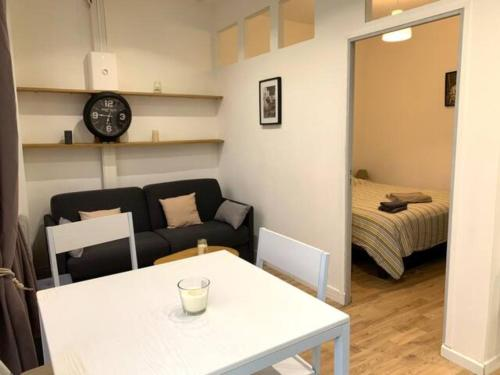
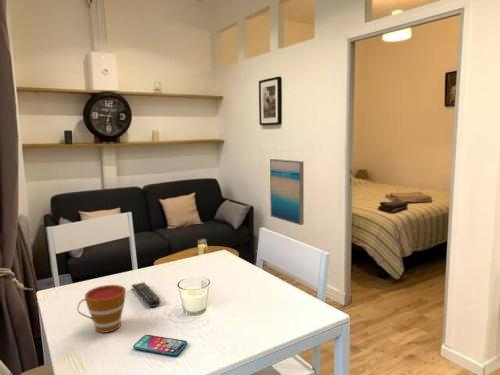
+ cup (103, 310)
+ wall art (286, 190)
+ smartphone (160, 344)
+ remote control (145, 293)
